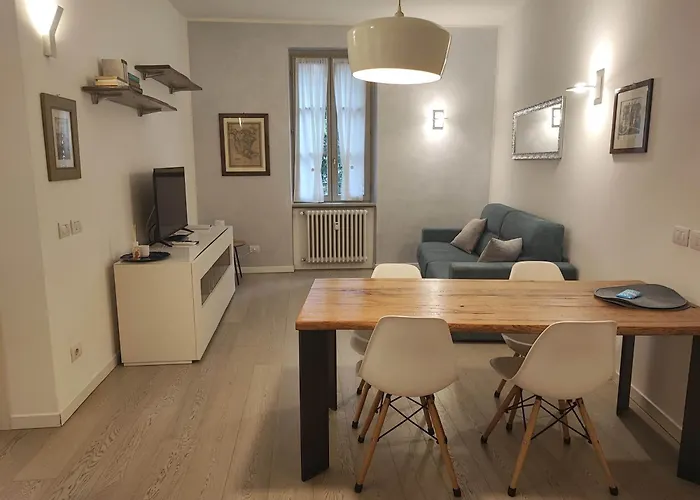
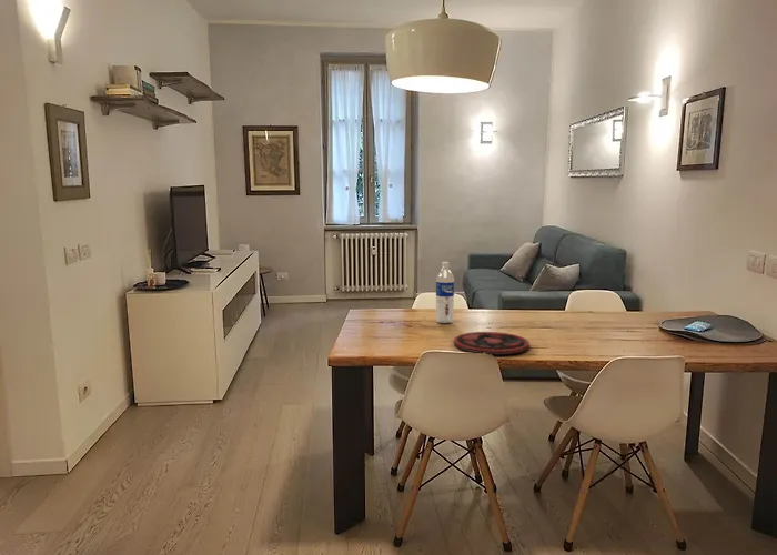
+ water bottle (444, 292)
+ plate (491, 342)
